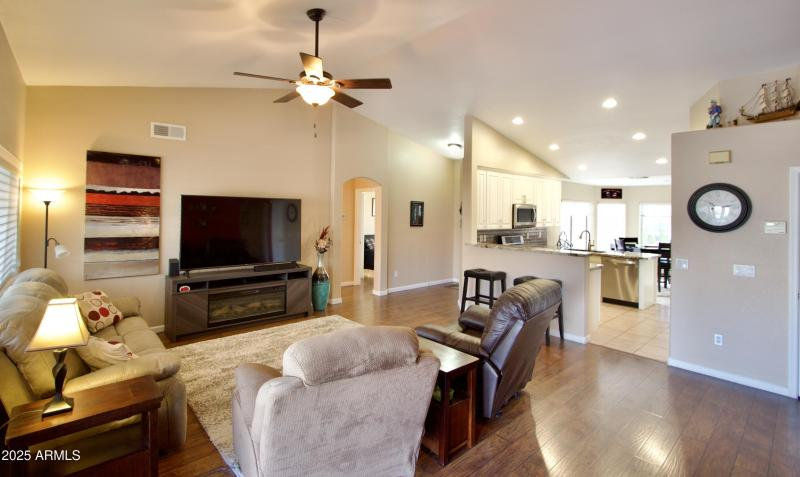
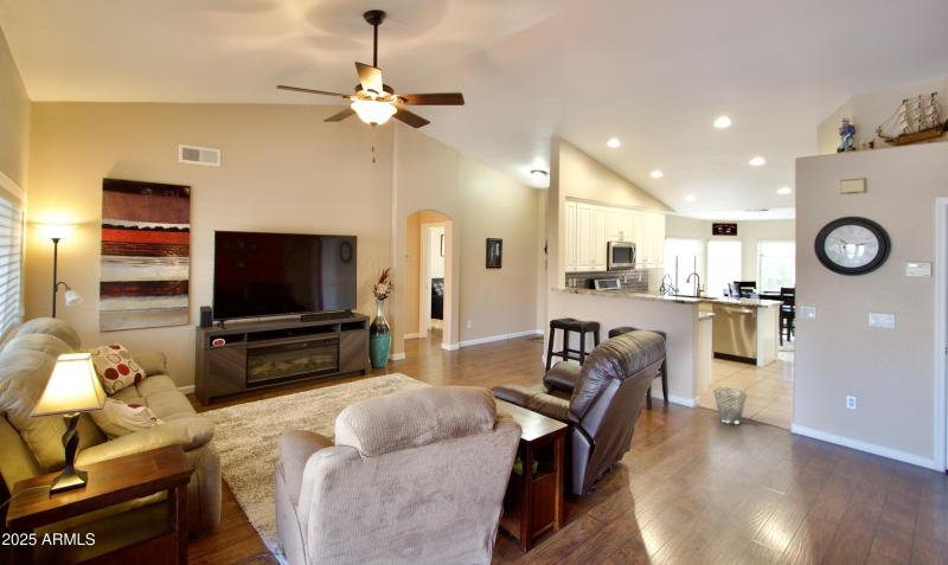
+ waste basket (730, 406)
